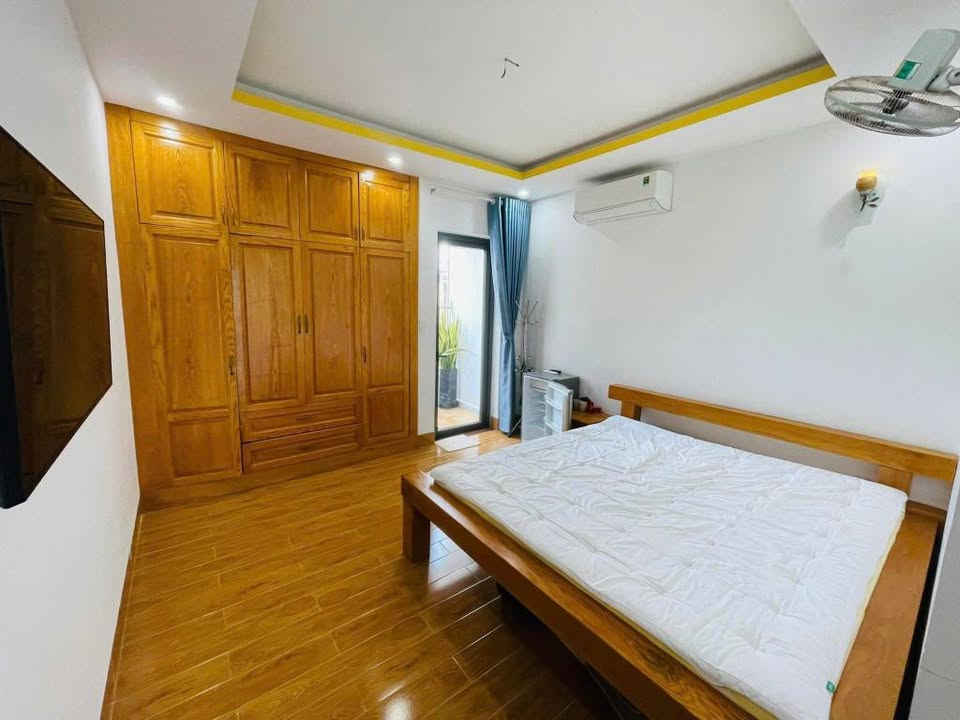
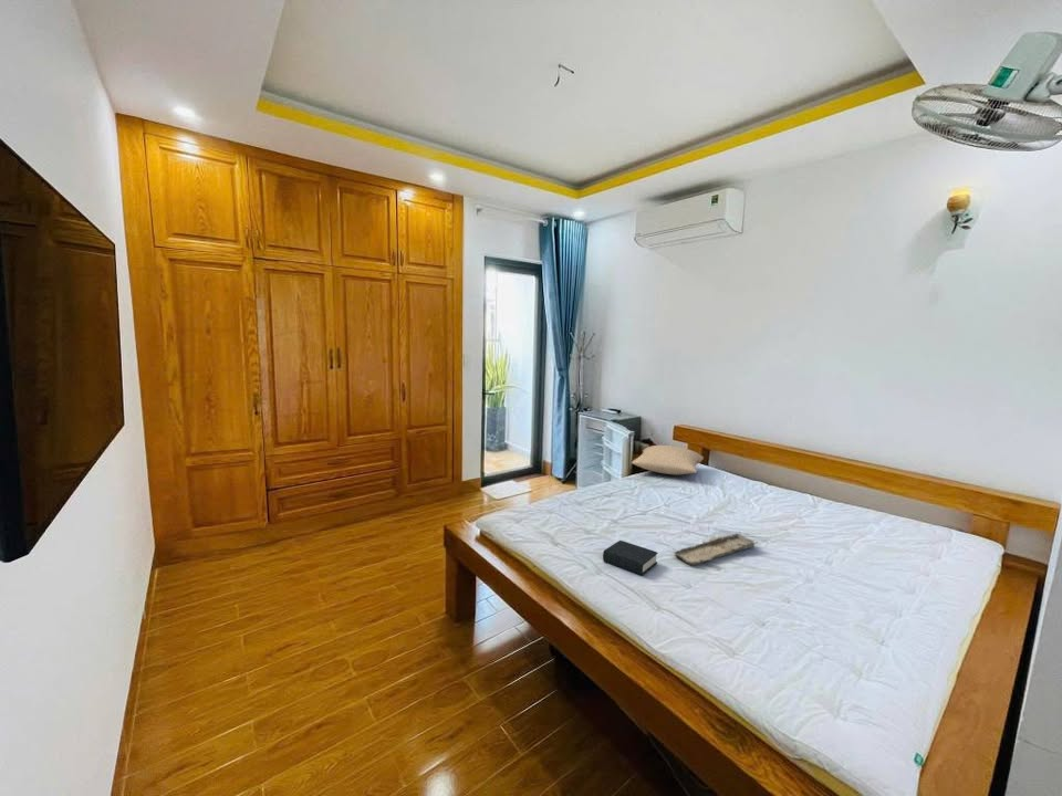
+ pillow (668, 460)
+ tray (716, 547)
+ book (629, 556)
